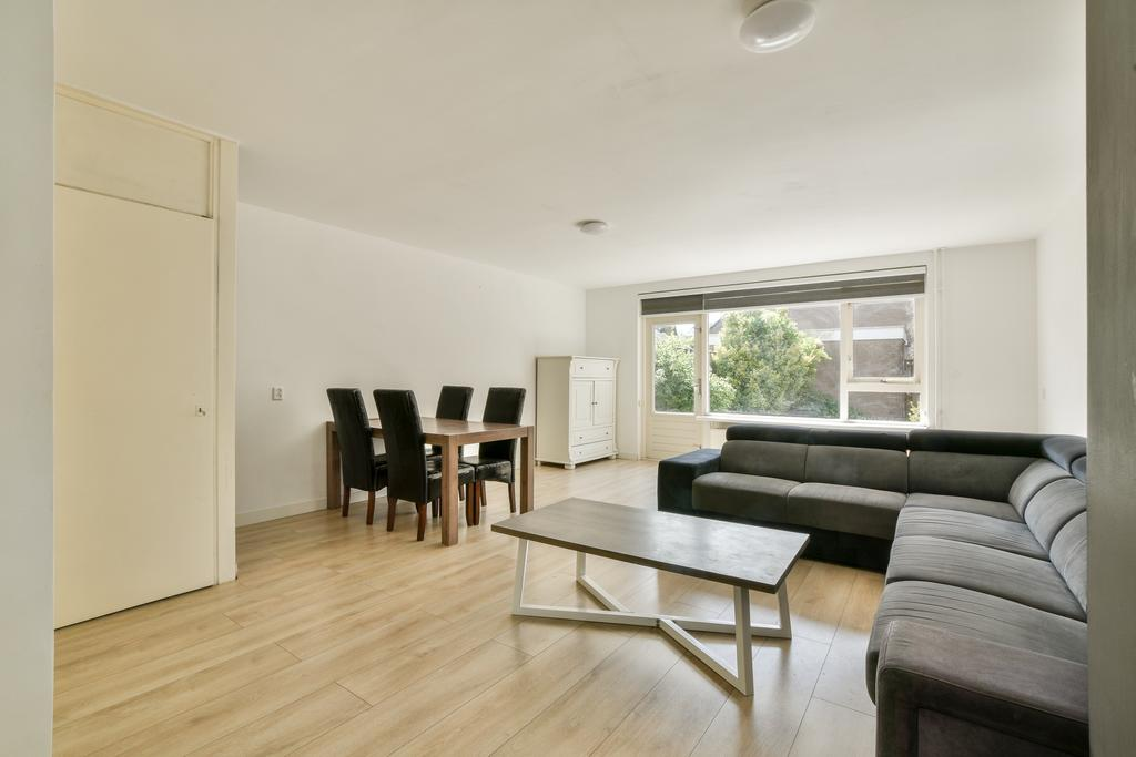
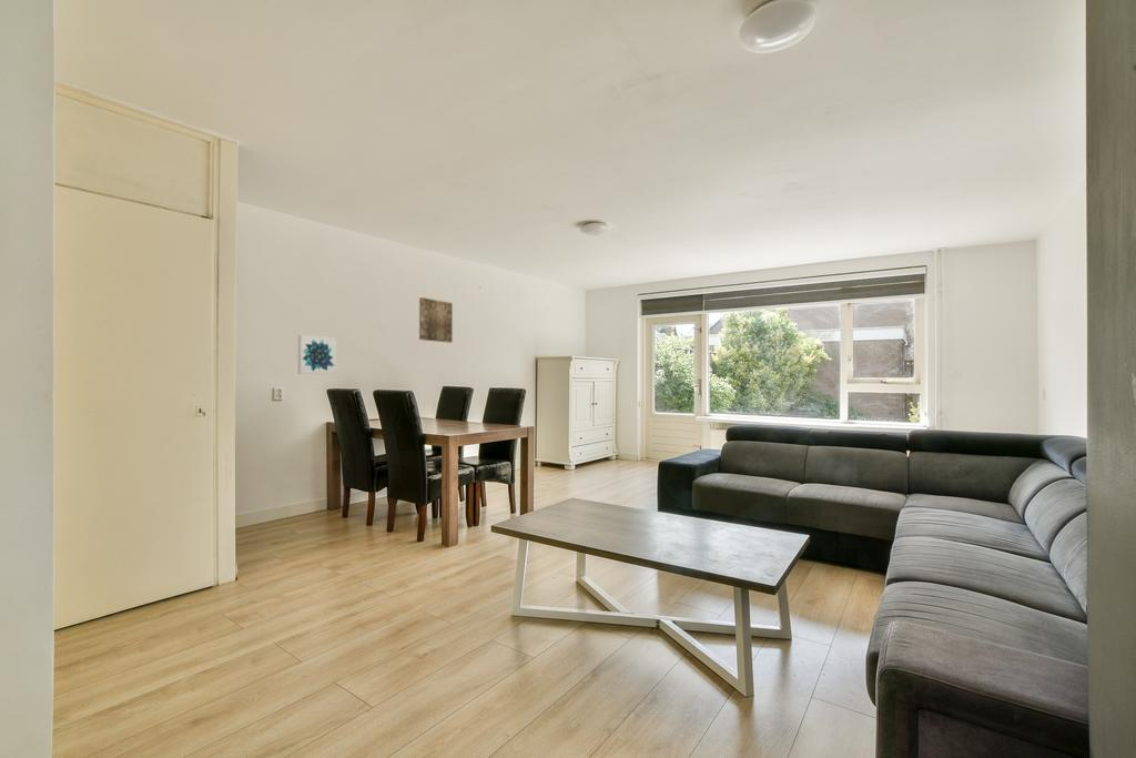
+ wall art (436, 321)
+ wall art (317, 355)
